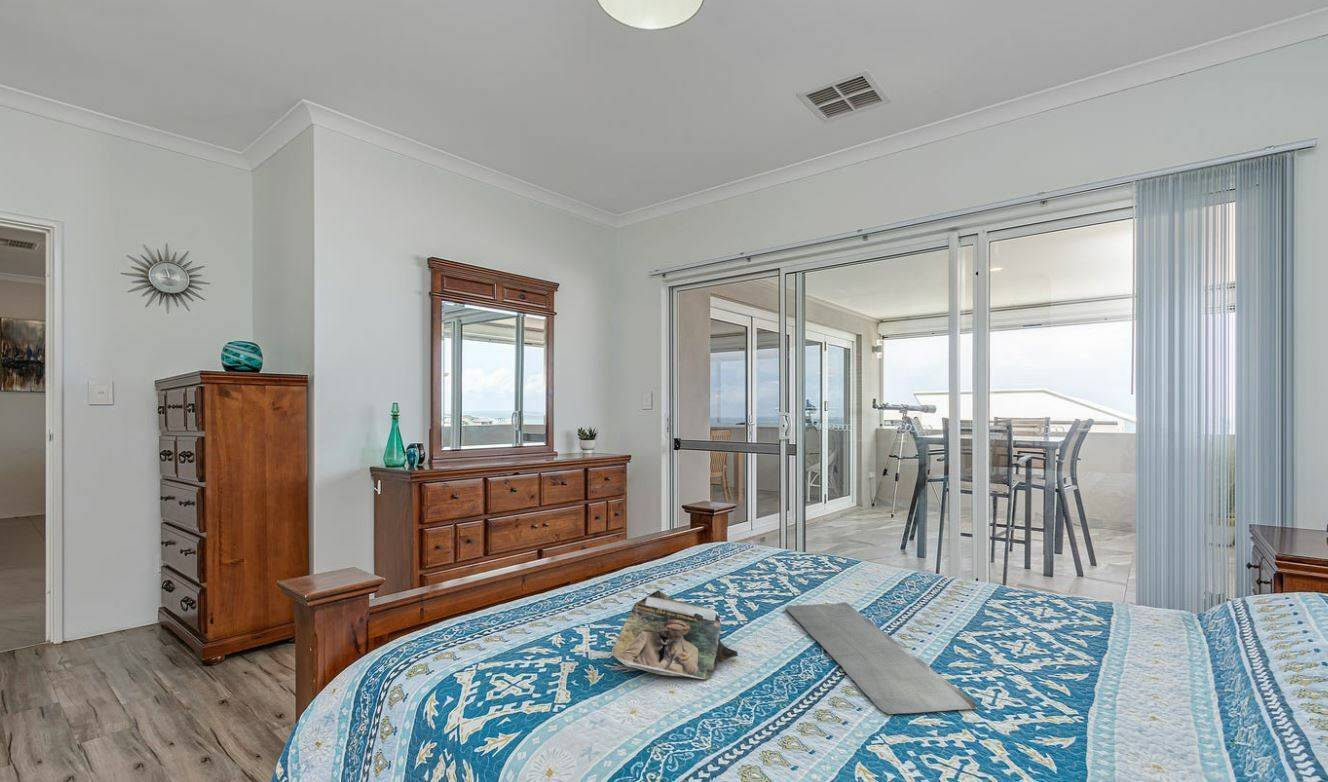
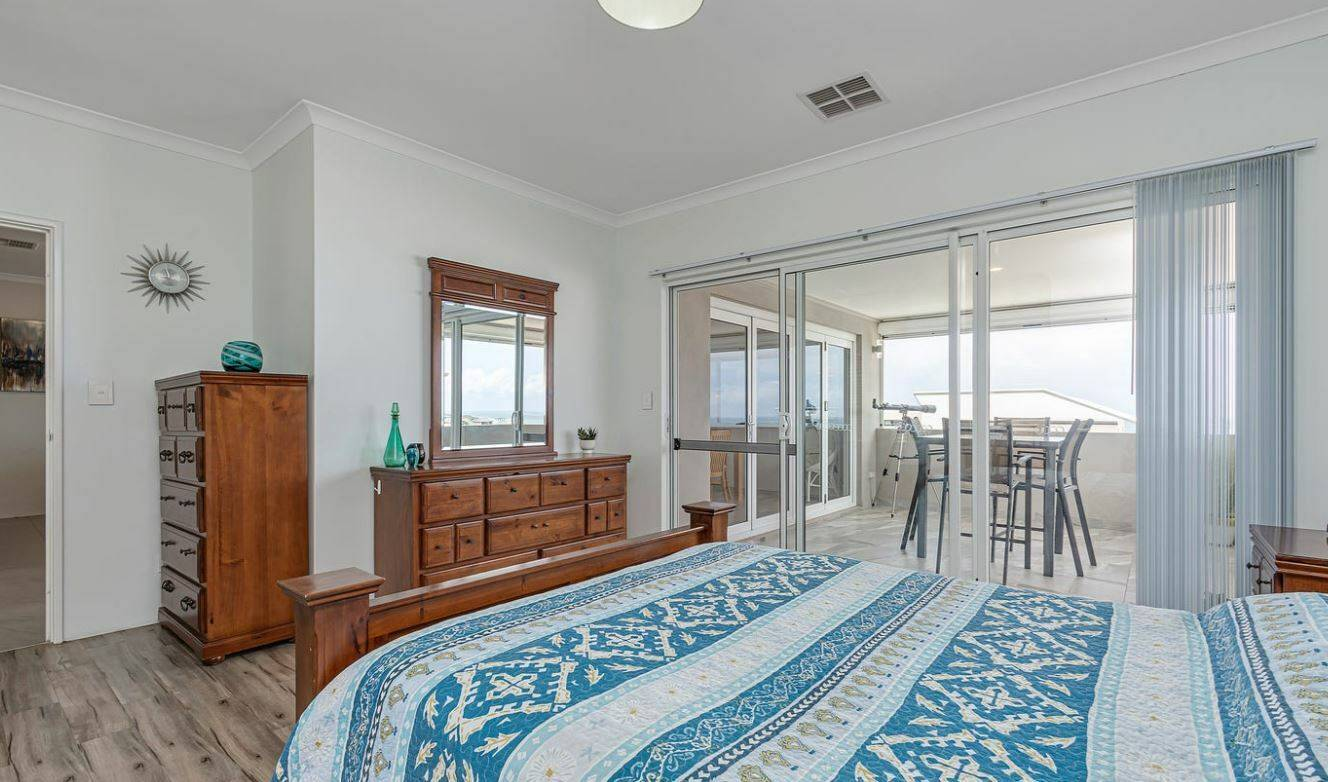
- magazine (675, 630)
- bath mat (862, 646)
